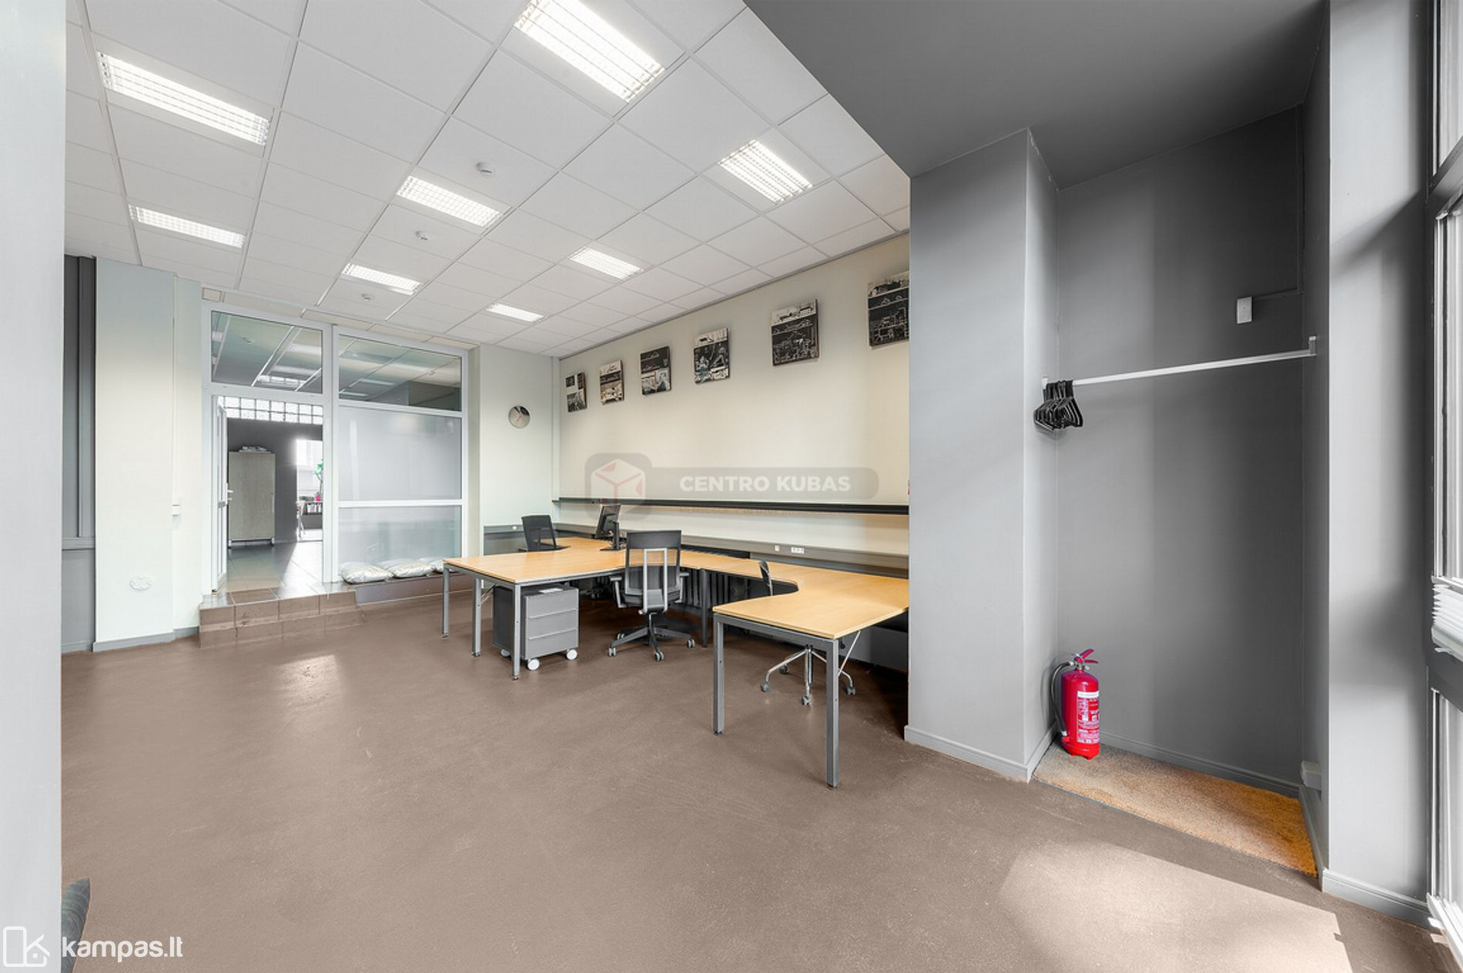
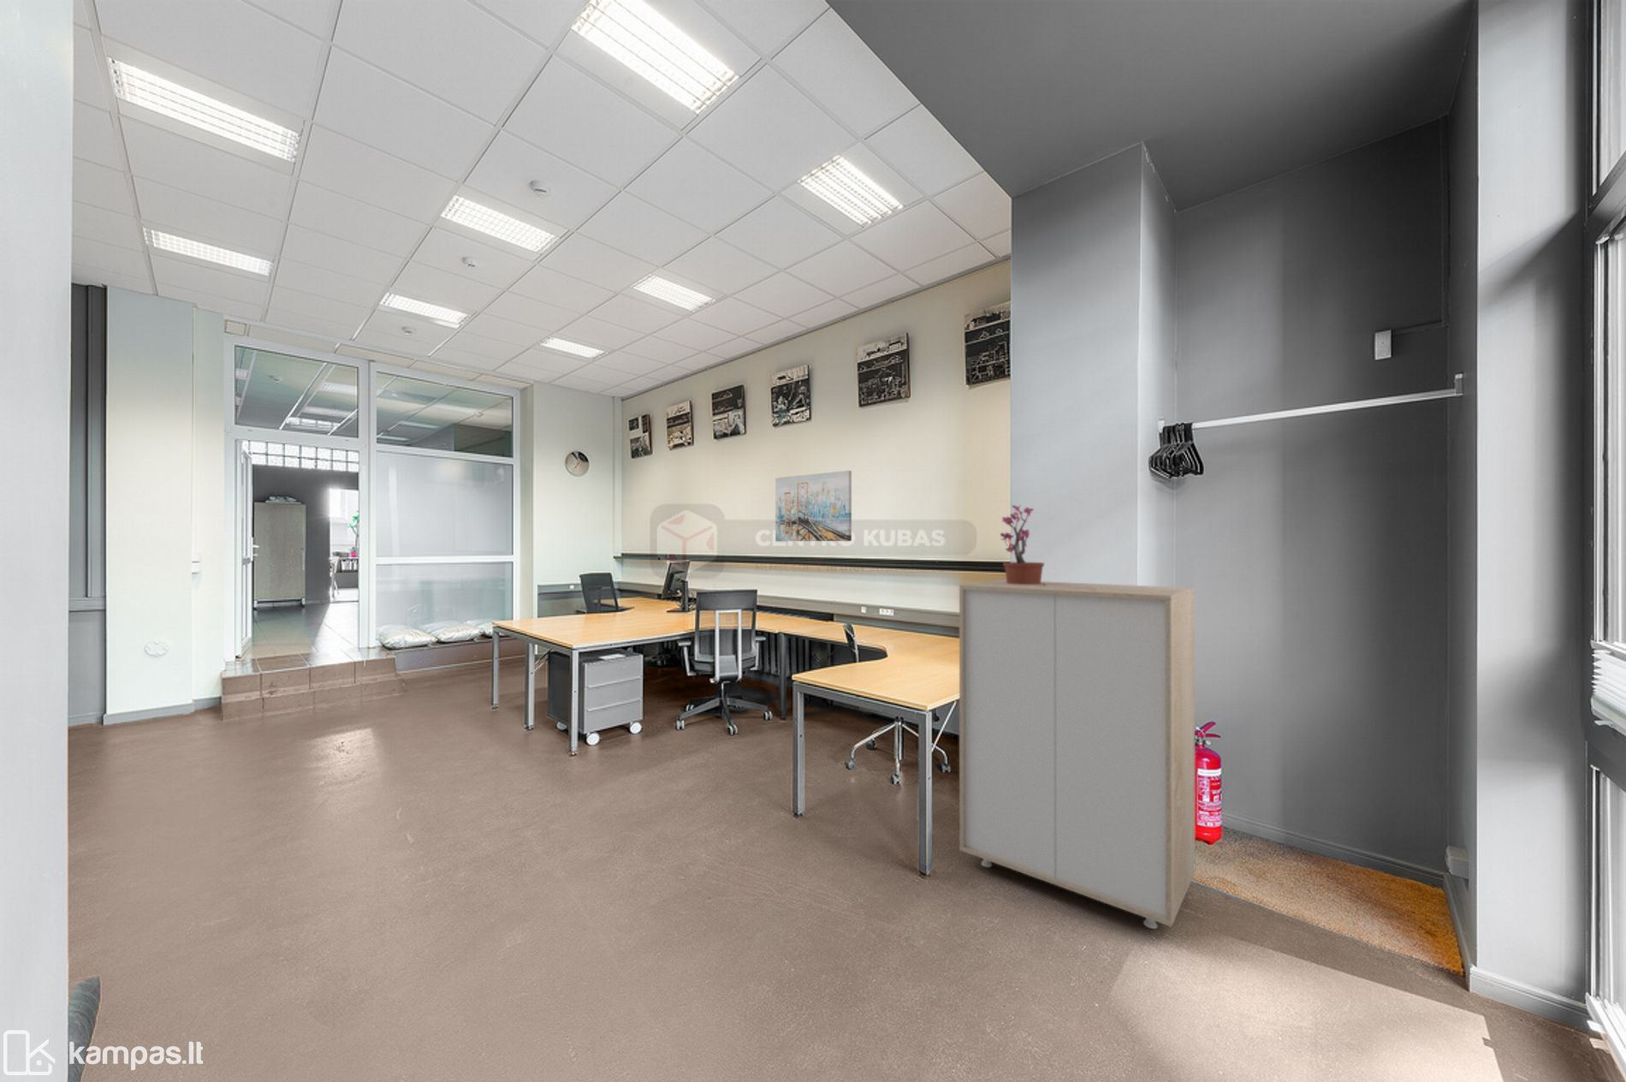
+ potted plant (1026, 545)
+ wall art (811, 507)
+ storage cabinet (1074, 731)
